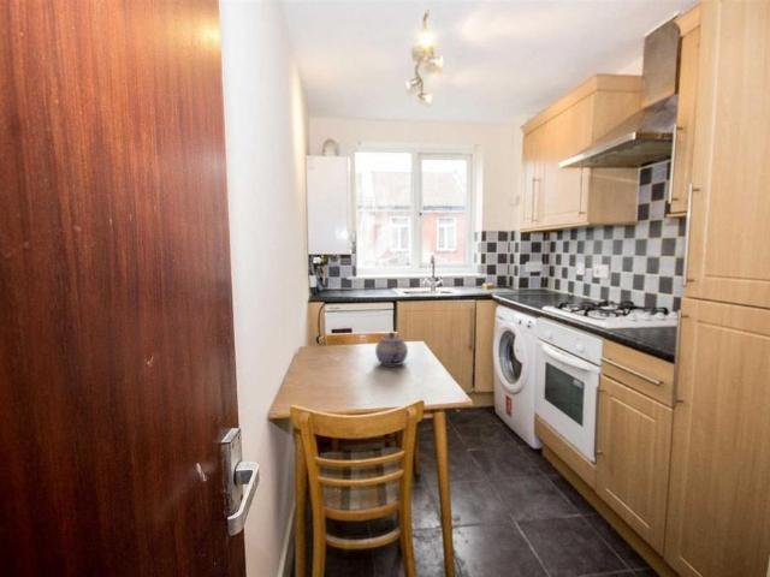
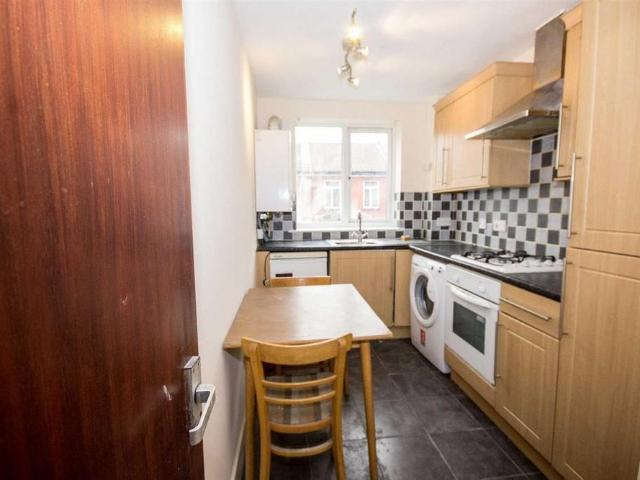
- teapot (391, 347)
